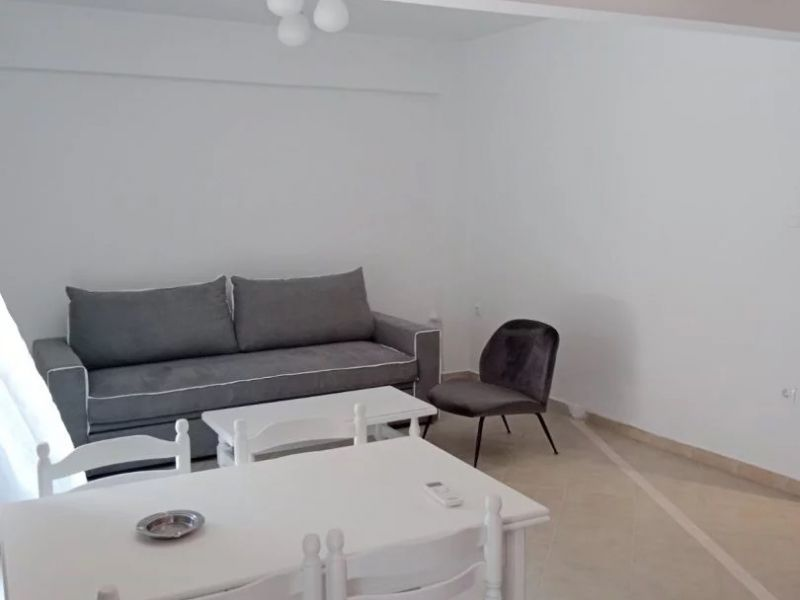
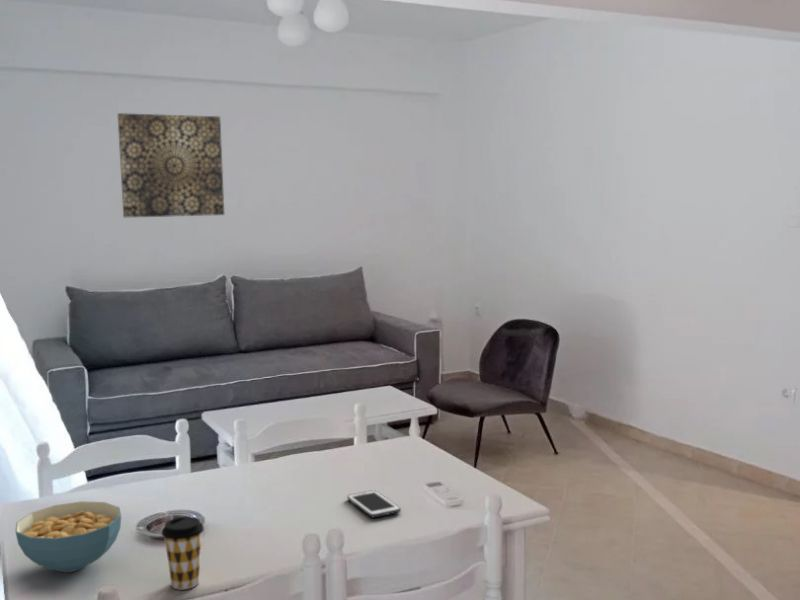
+ cell phone (373, 503)
+ coffee cup (183, 553)
+ wall art (172, 166)
+ cereal bowl (70, 542)
